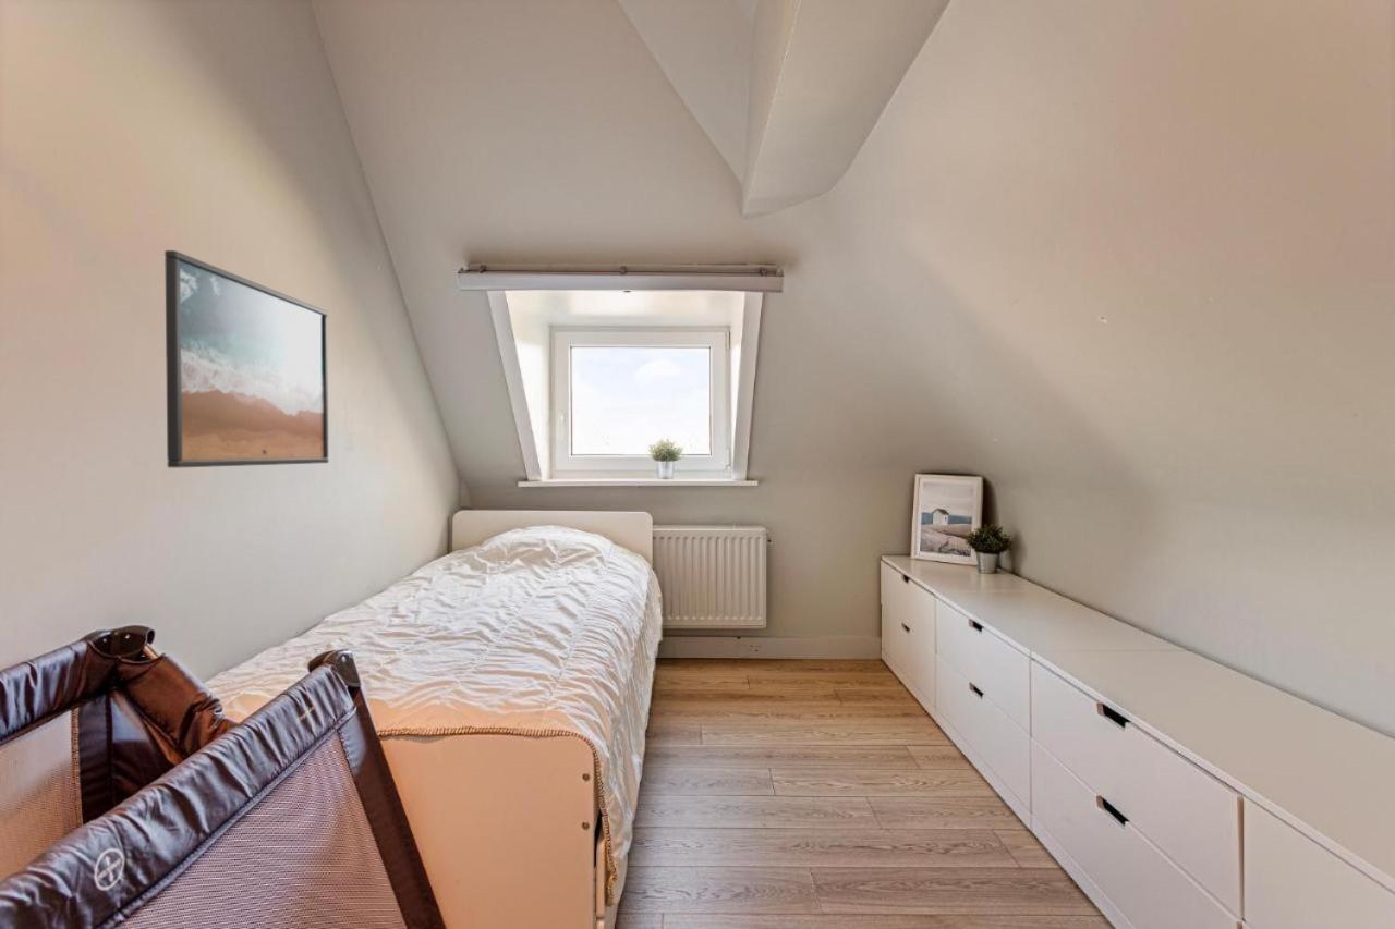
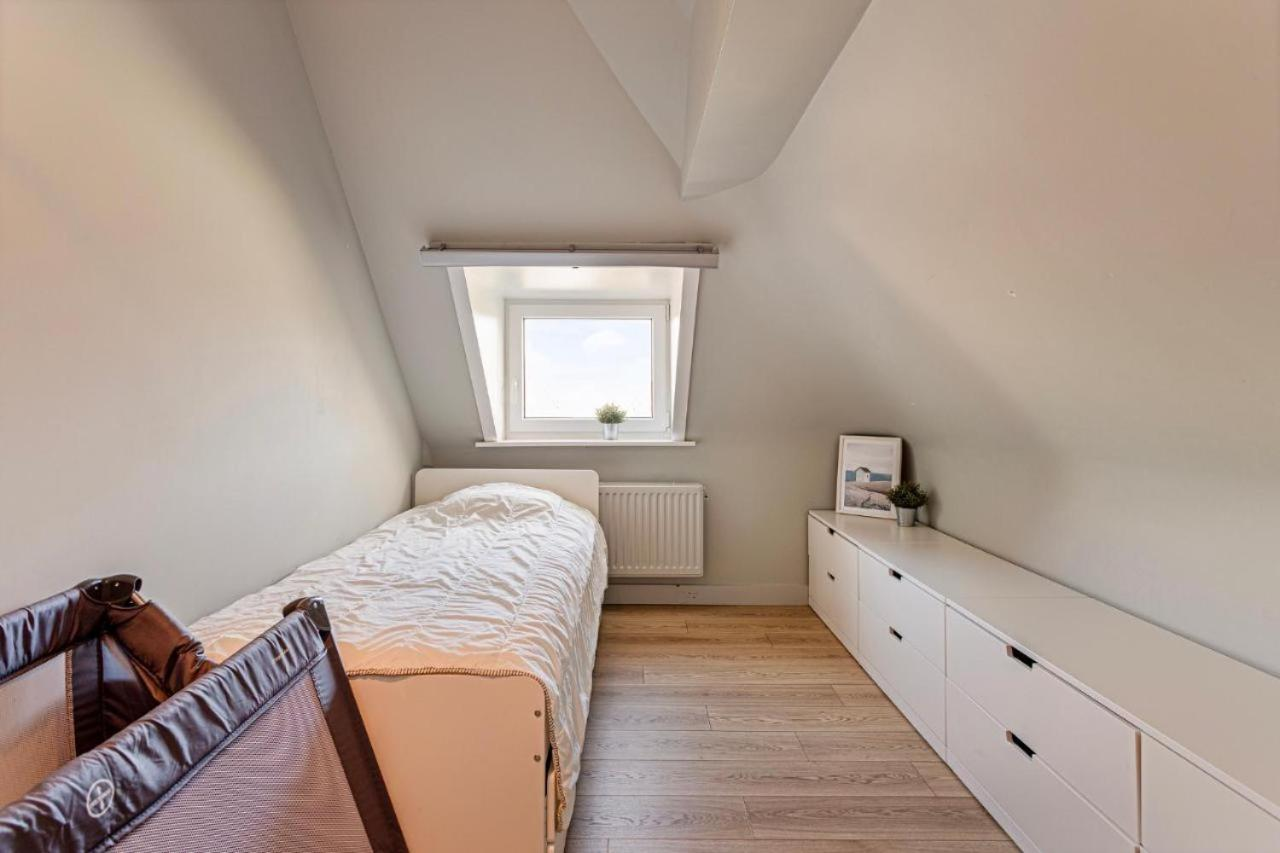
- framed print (260, 376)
